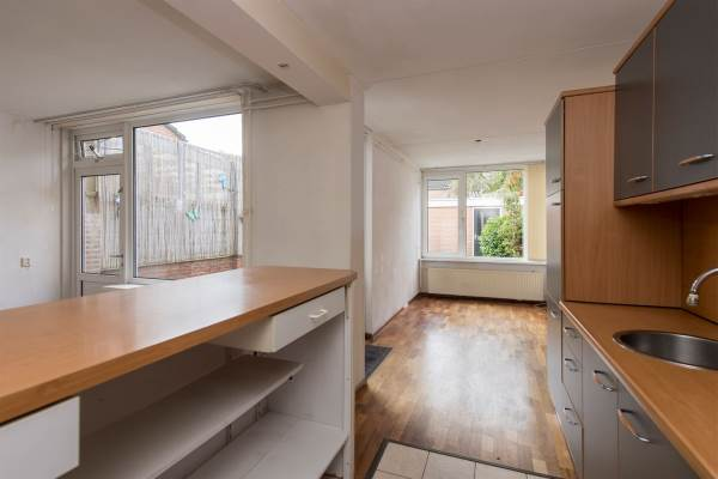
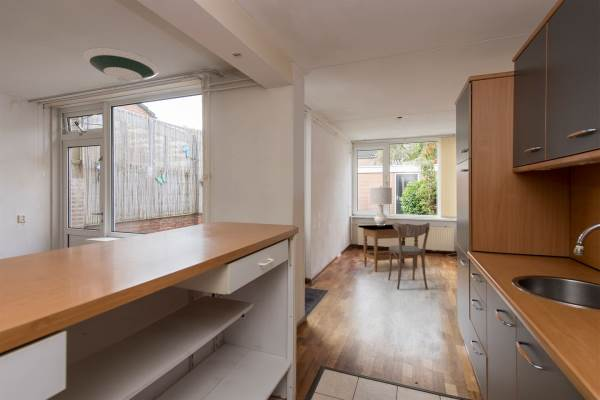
+ dining chair (407, 253)
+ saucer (123, 71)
+ side table (389, 251)
+ lamp (380, 206)
